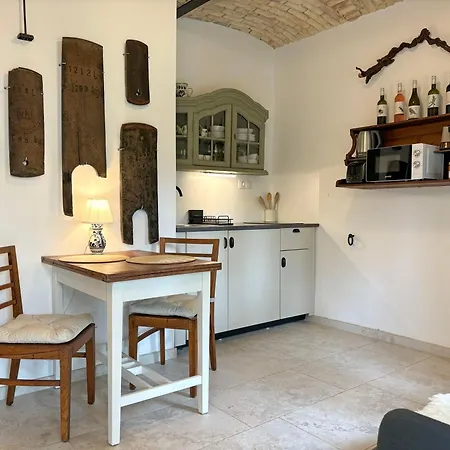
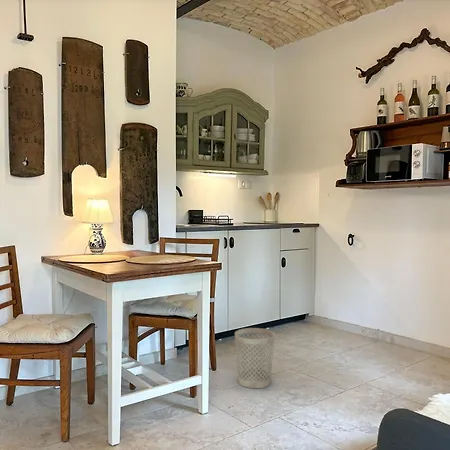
+ wastebasket (254, 358)
